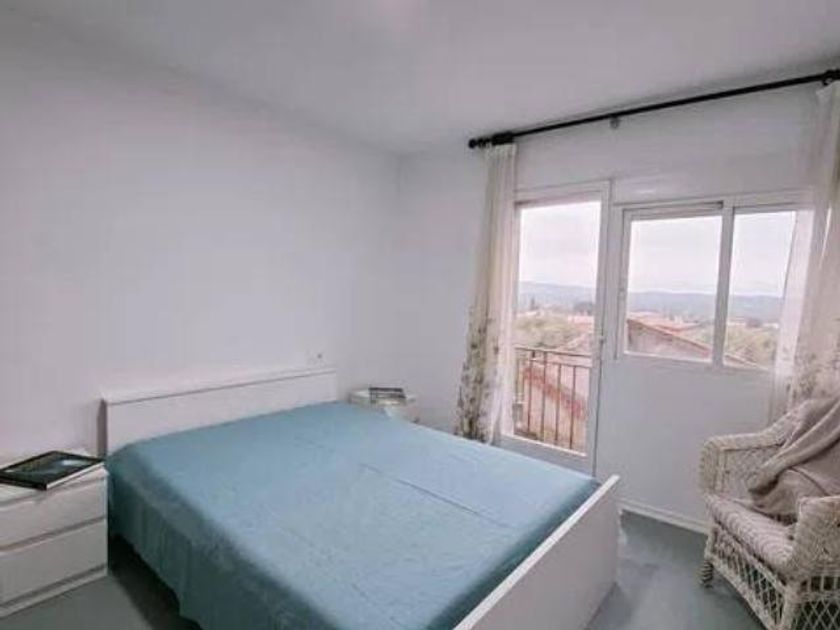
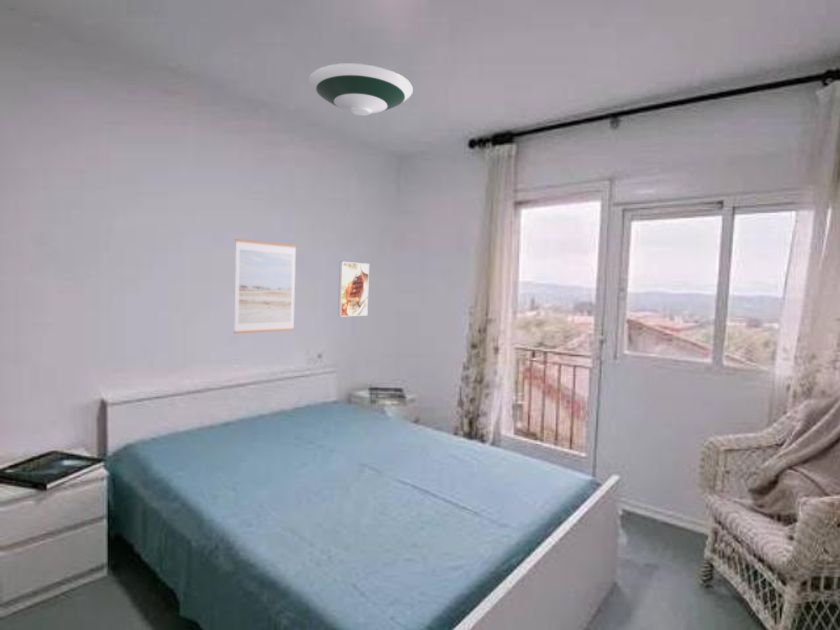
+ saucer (360, 99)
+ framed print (354, 289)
+ wall art (266, 287)
